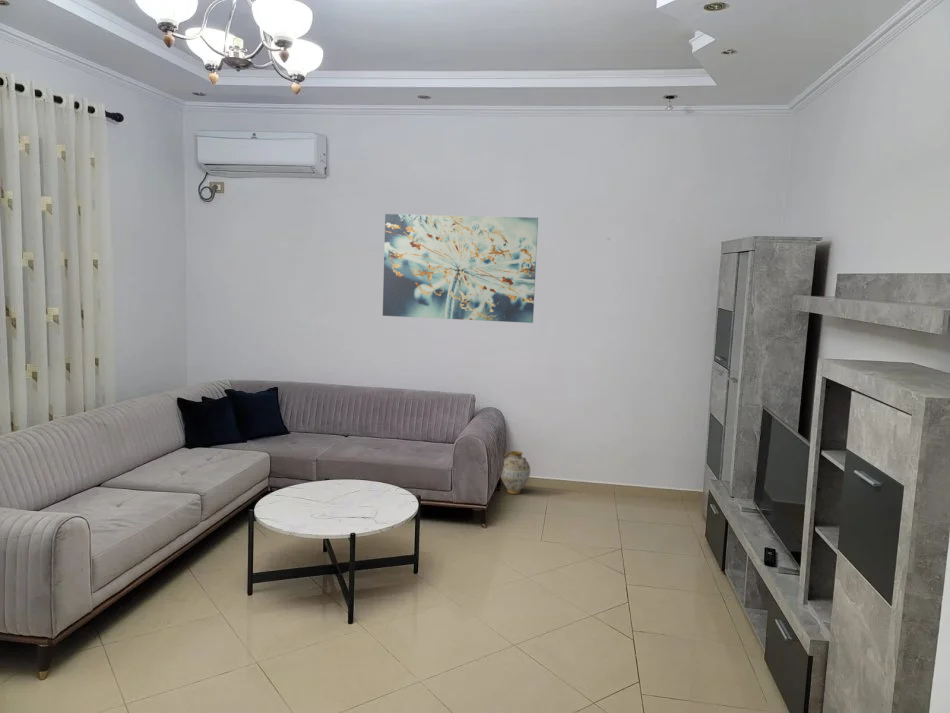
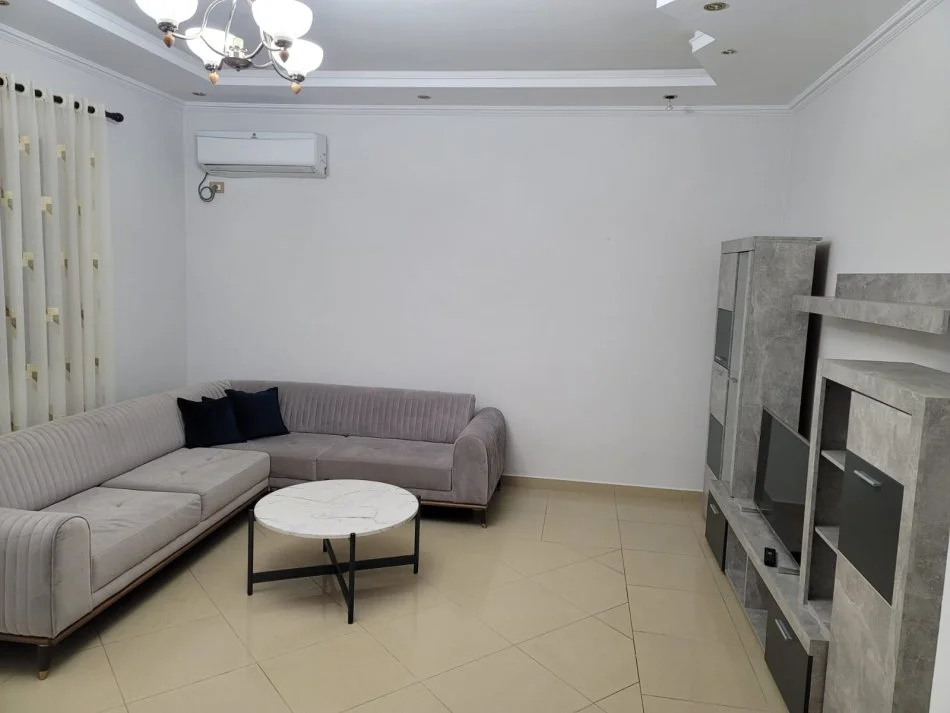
- wall art (458, 268)
- ceramic jug (514, 472)
